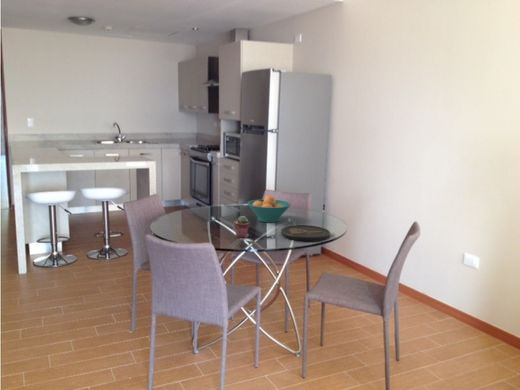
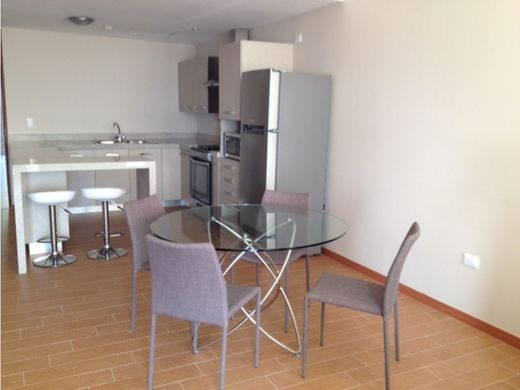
- potted succulent (241, 226)
- fruit bowl (268, 207)
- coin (305, 232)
